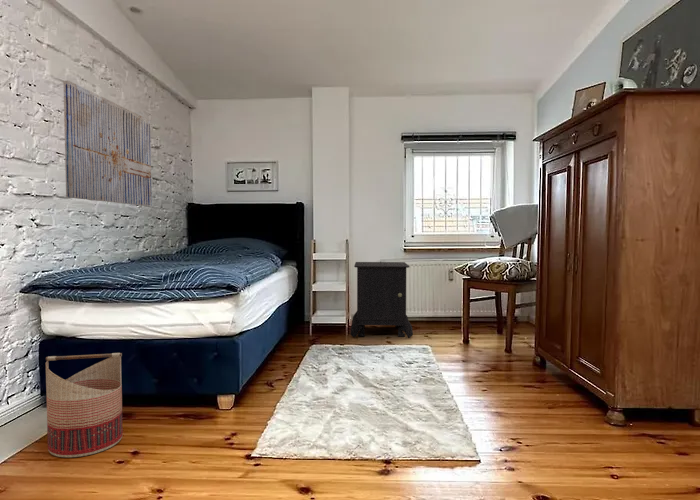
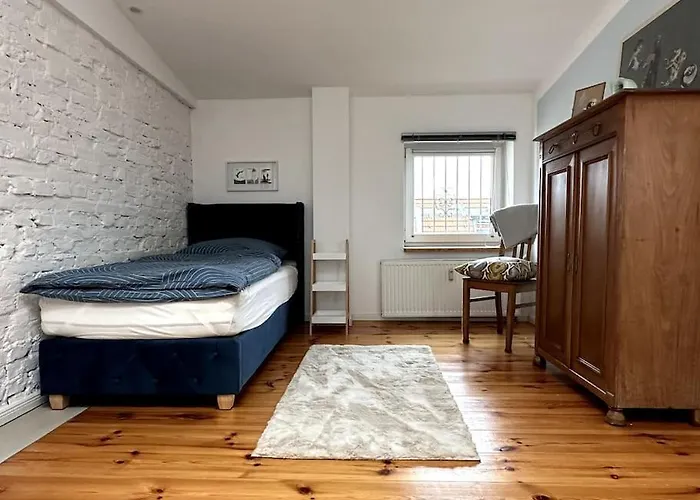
- nightstand (380, 298)
- wall art (114, 153)
- basket (85, 398)
